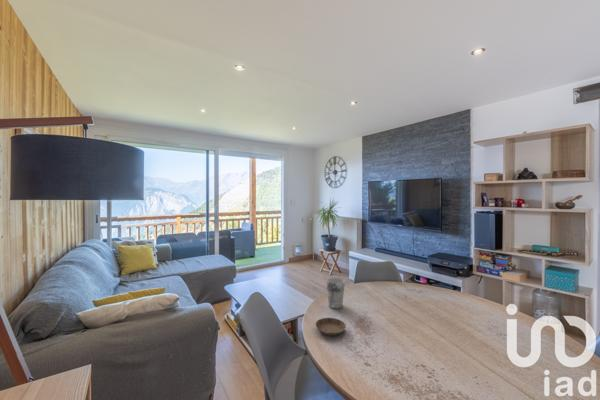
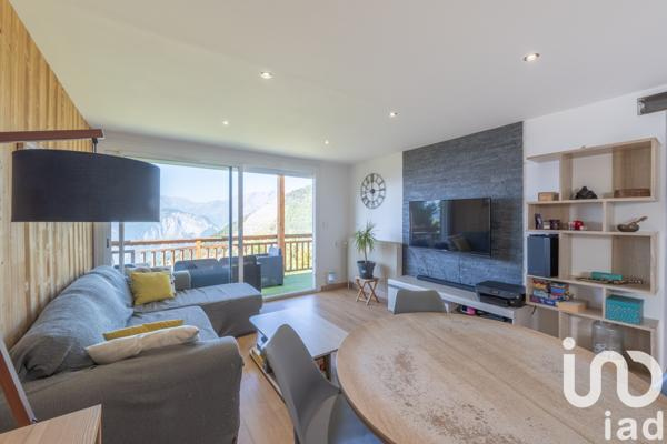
- saucer (330, 327)
- cup (335, 293)
